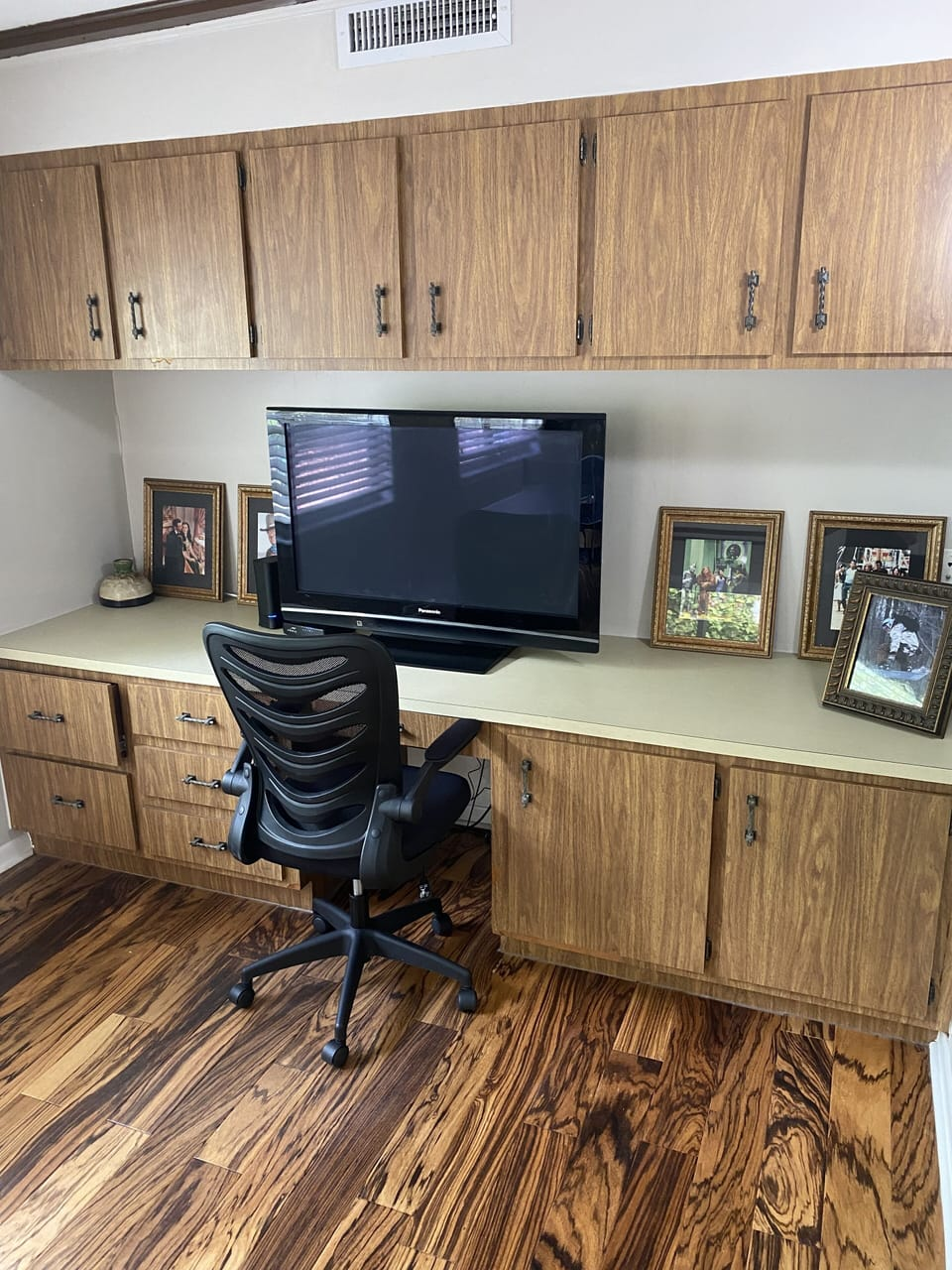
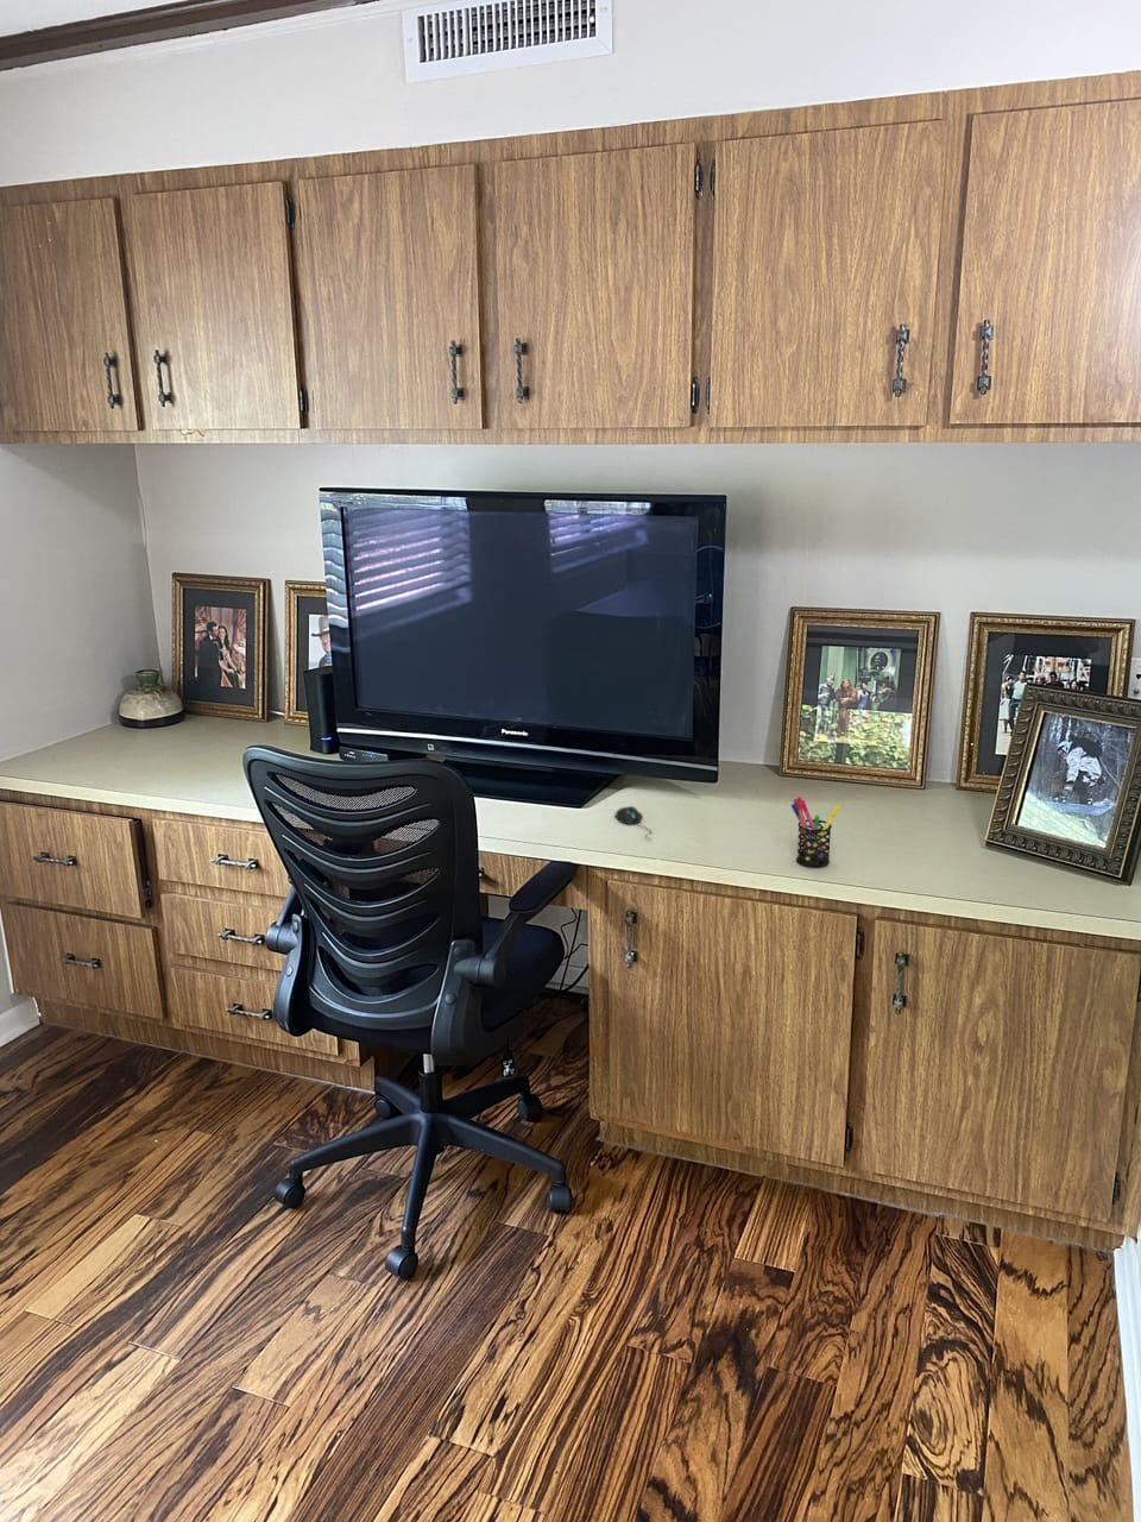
+ mouse (634, 821)
+ pen holder (811, 831)
